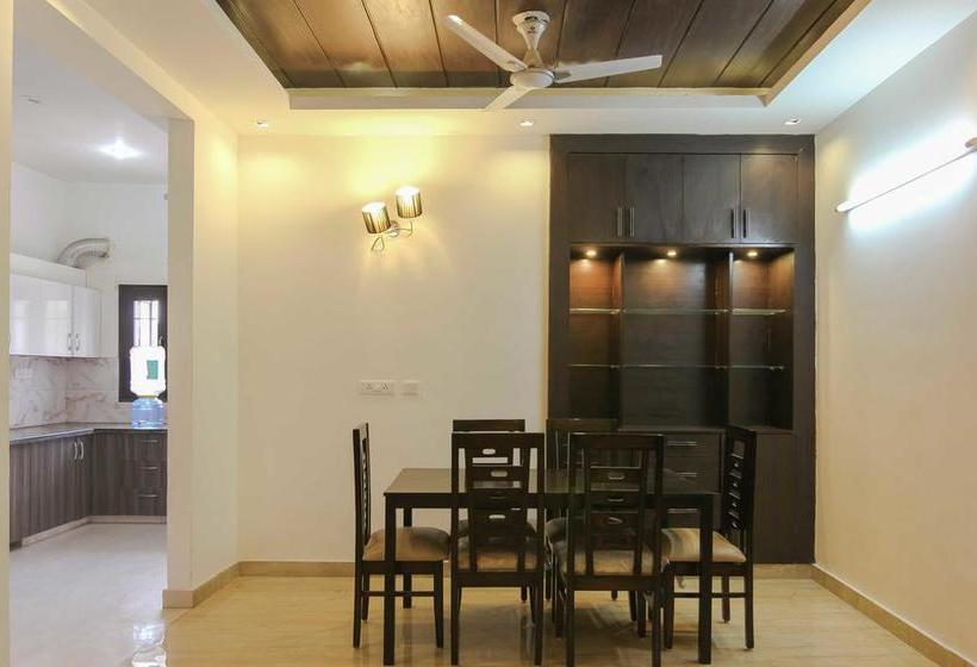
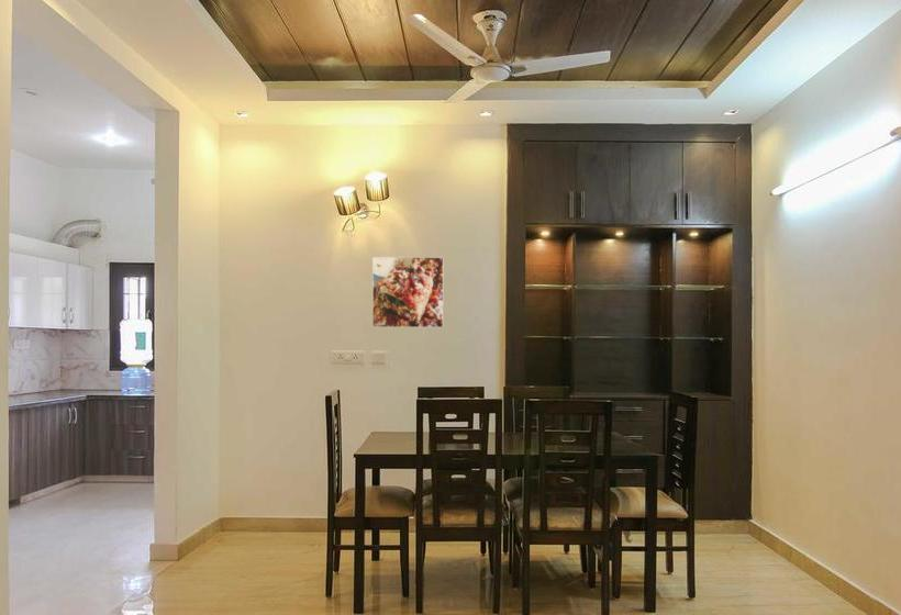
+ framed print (408, 292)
